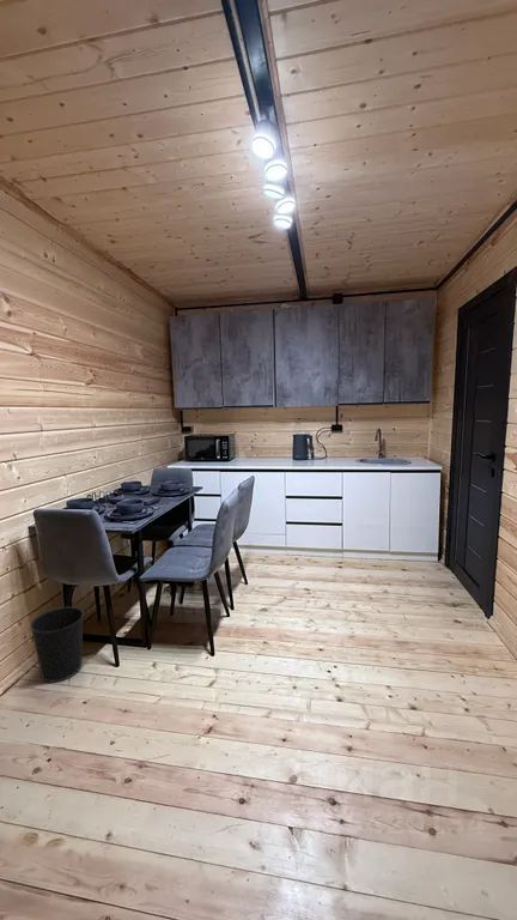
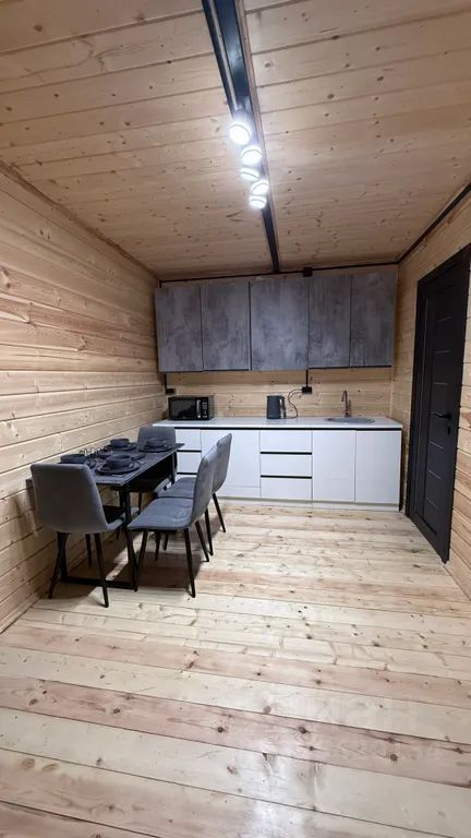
- wastebasket (60, 644)
